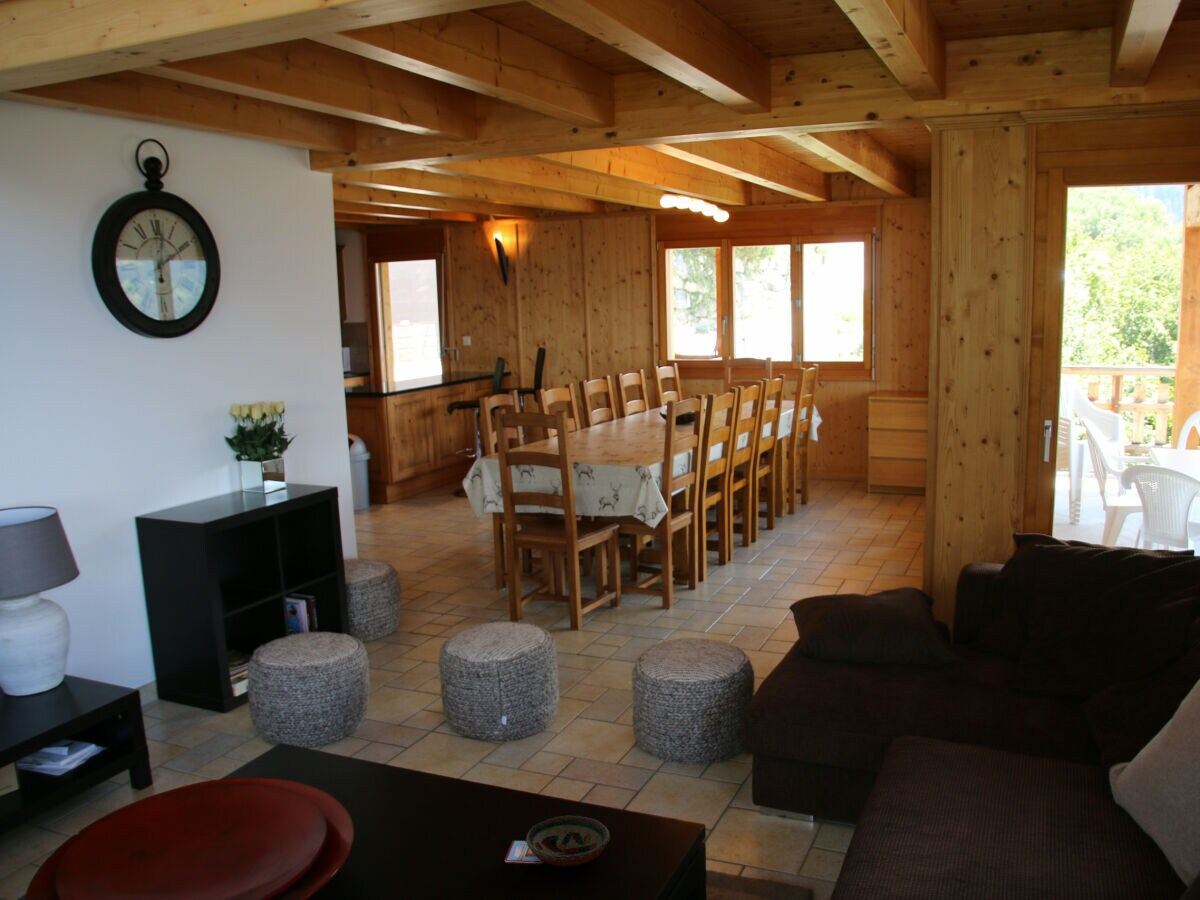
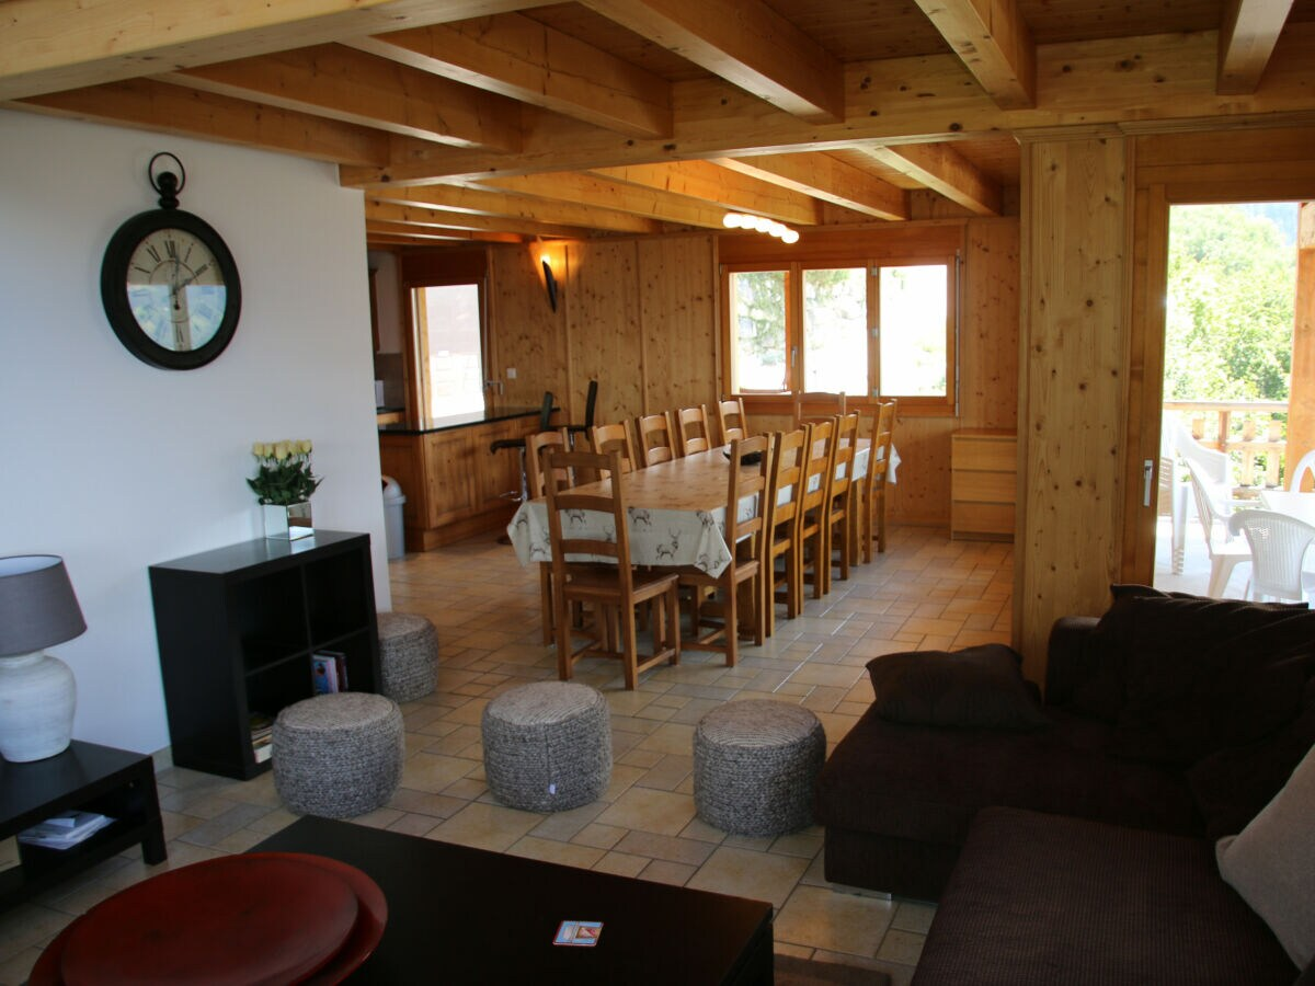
- decorative bowl (568, 845)
